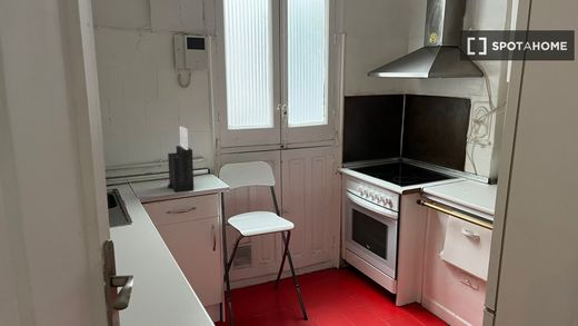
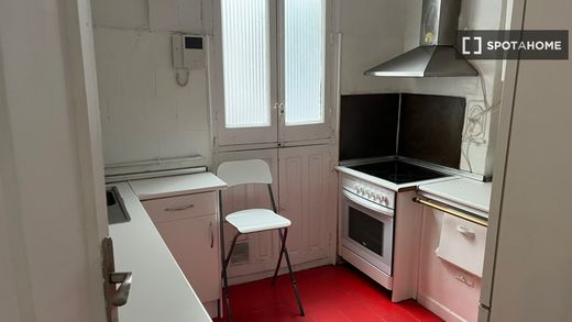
- knife block (178, 158)
